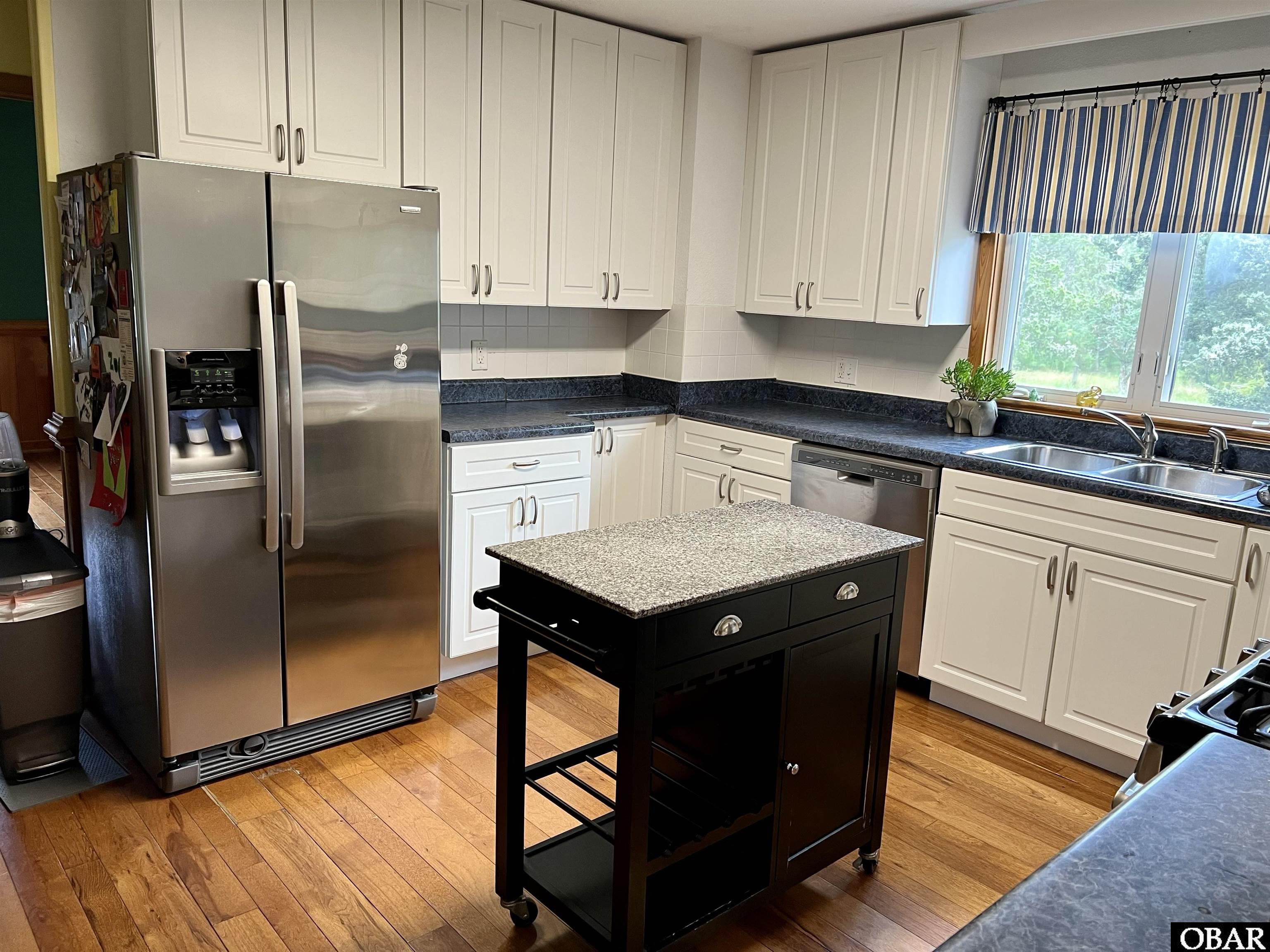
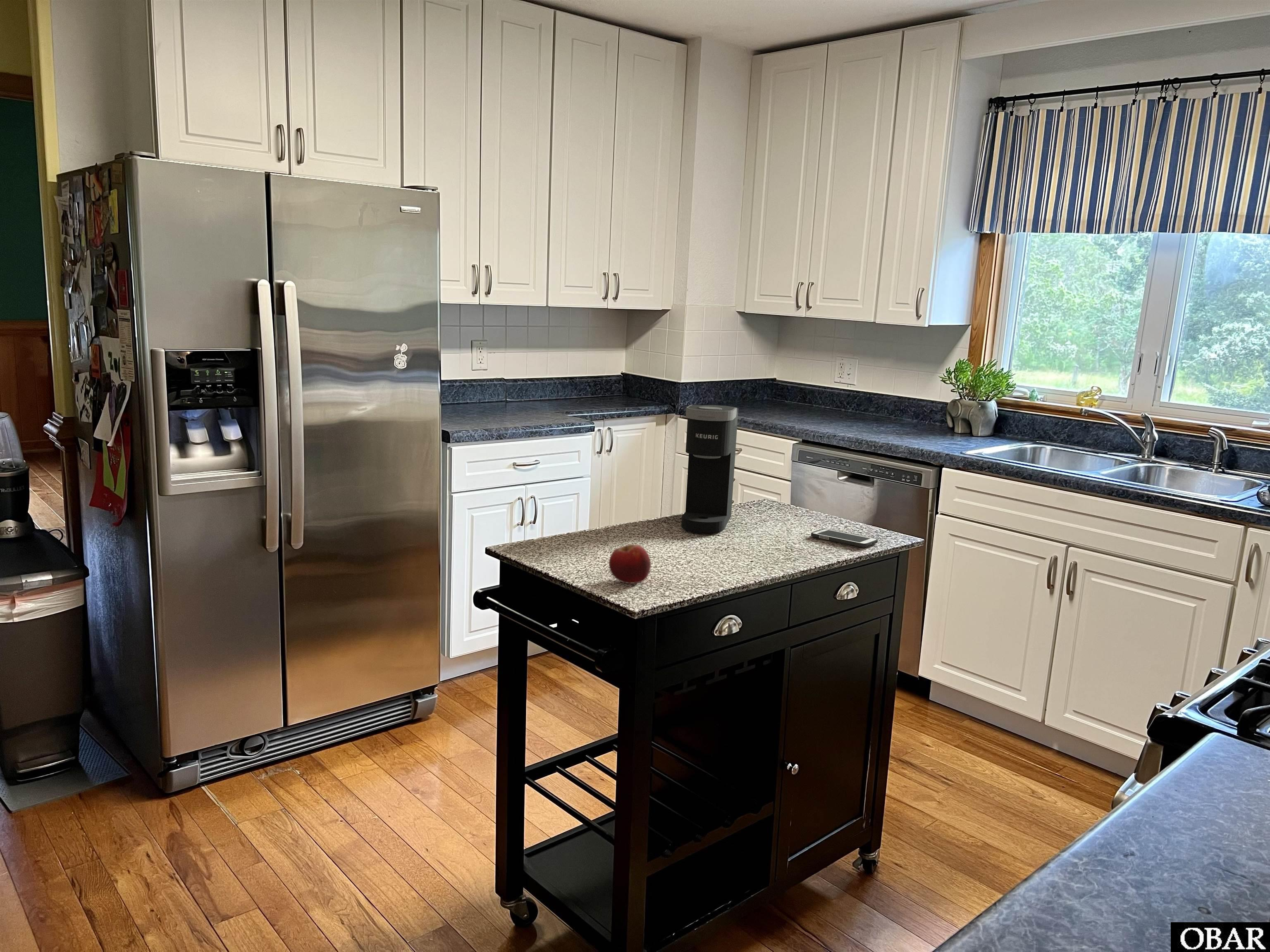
+ cell phone (844, 538)
+ fruit (630, 563)
+ coffee maker (710, 464)
